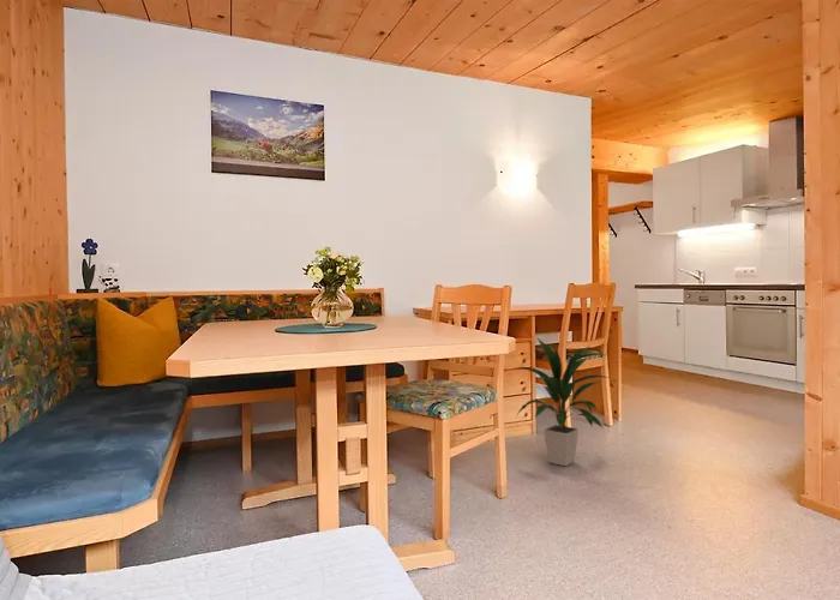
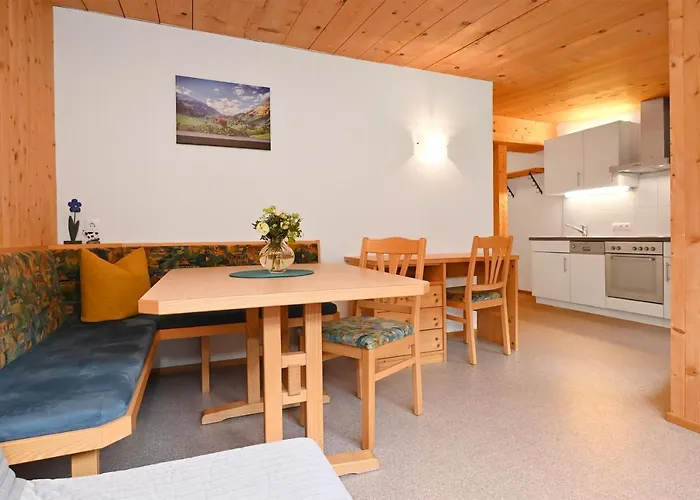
- indoor plant (564, 400)
